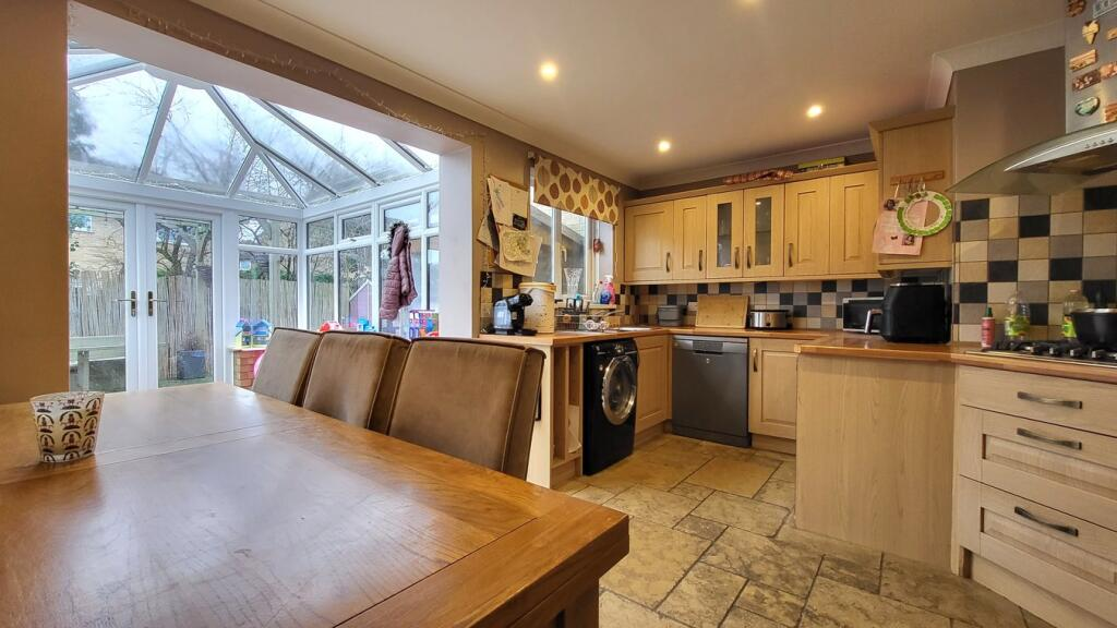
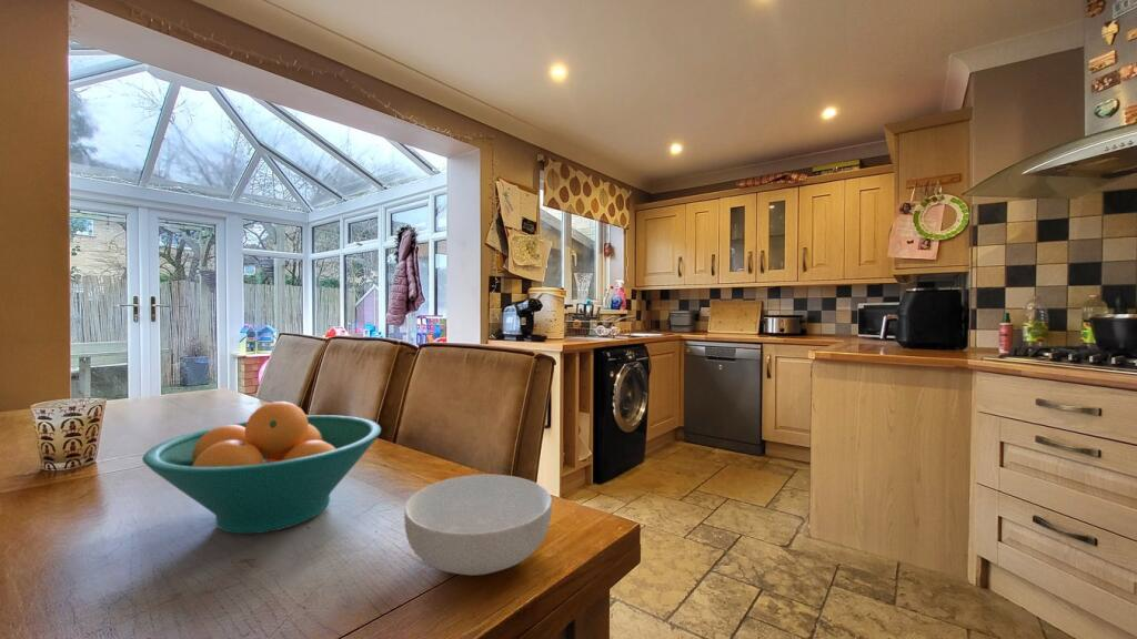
+ fruit bowl (275, 457)
+ cereal bowl (480, 527)
